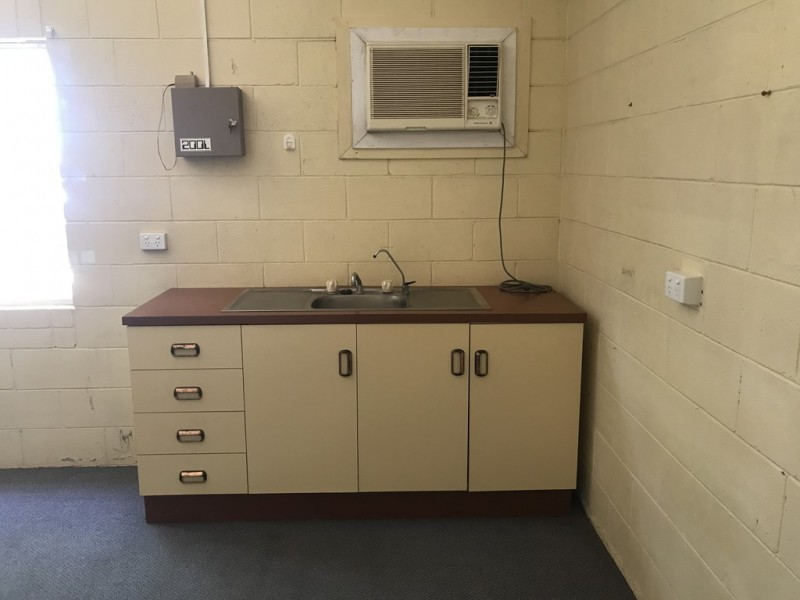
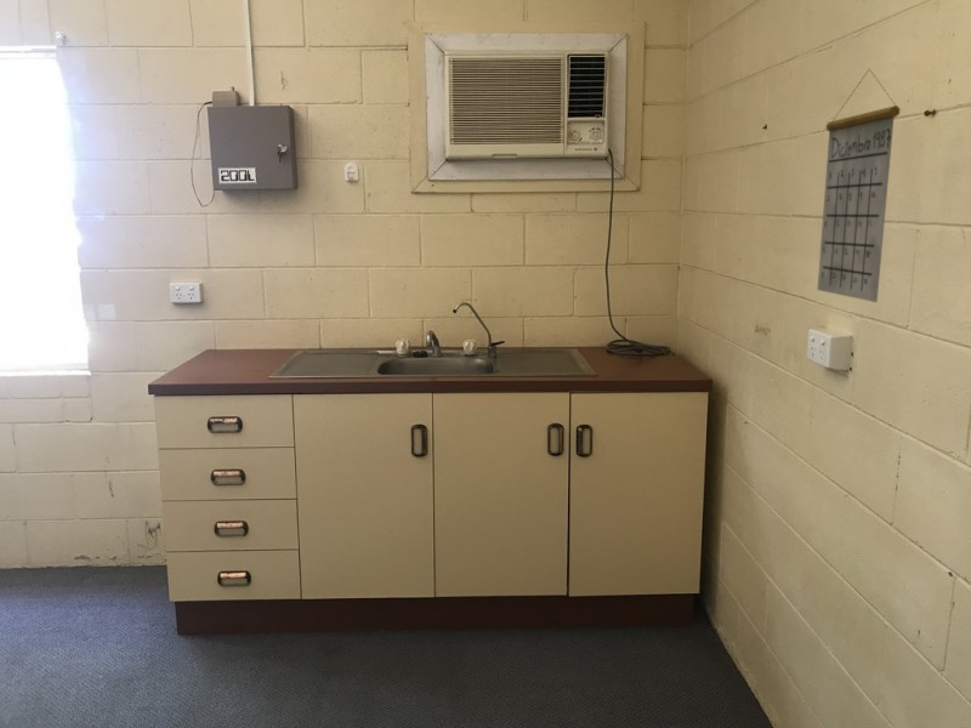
+ calendar (854, 184)
